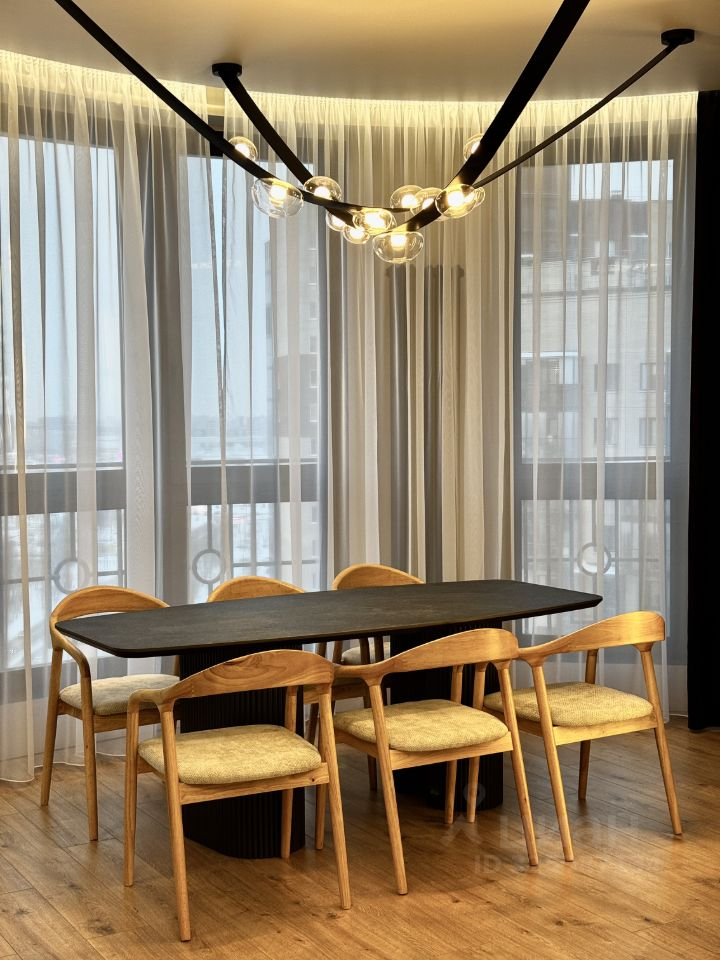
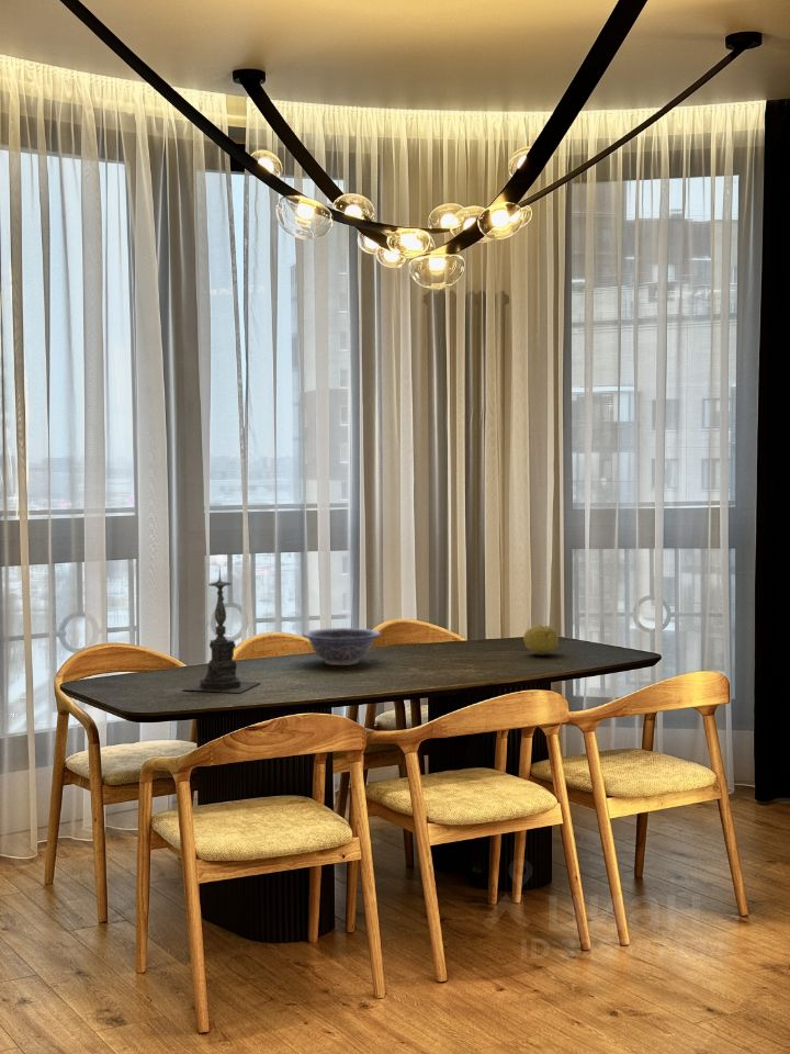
+ candle holder (221, 626)
+ decorative bowl (341, 648)
+ fruit (540, 640)
